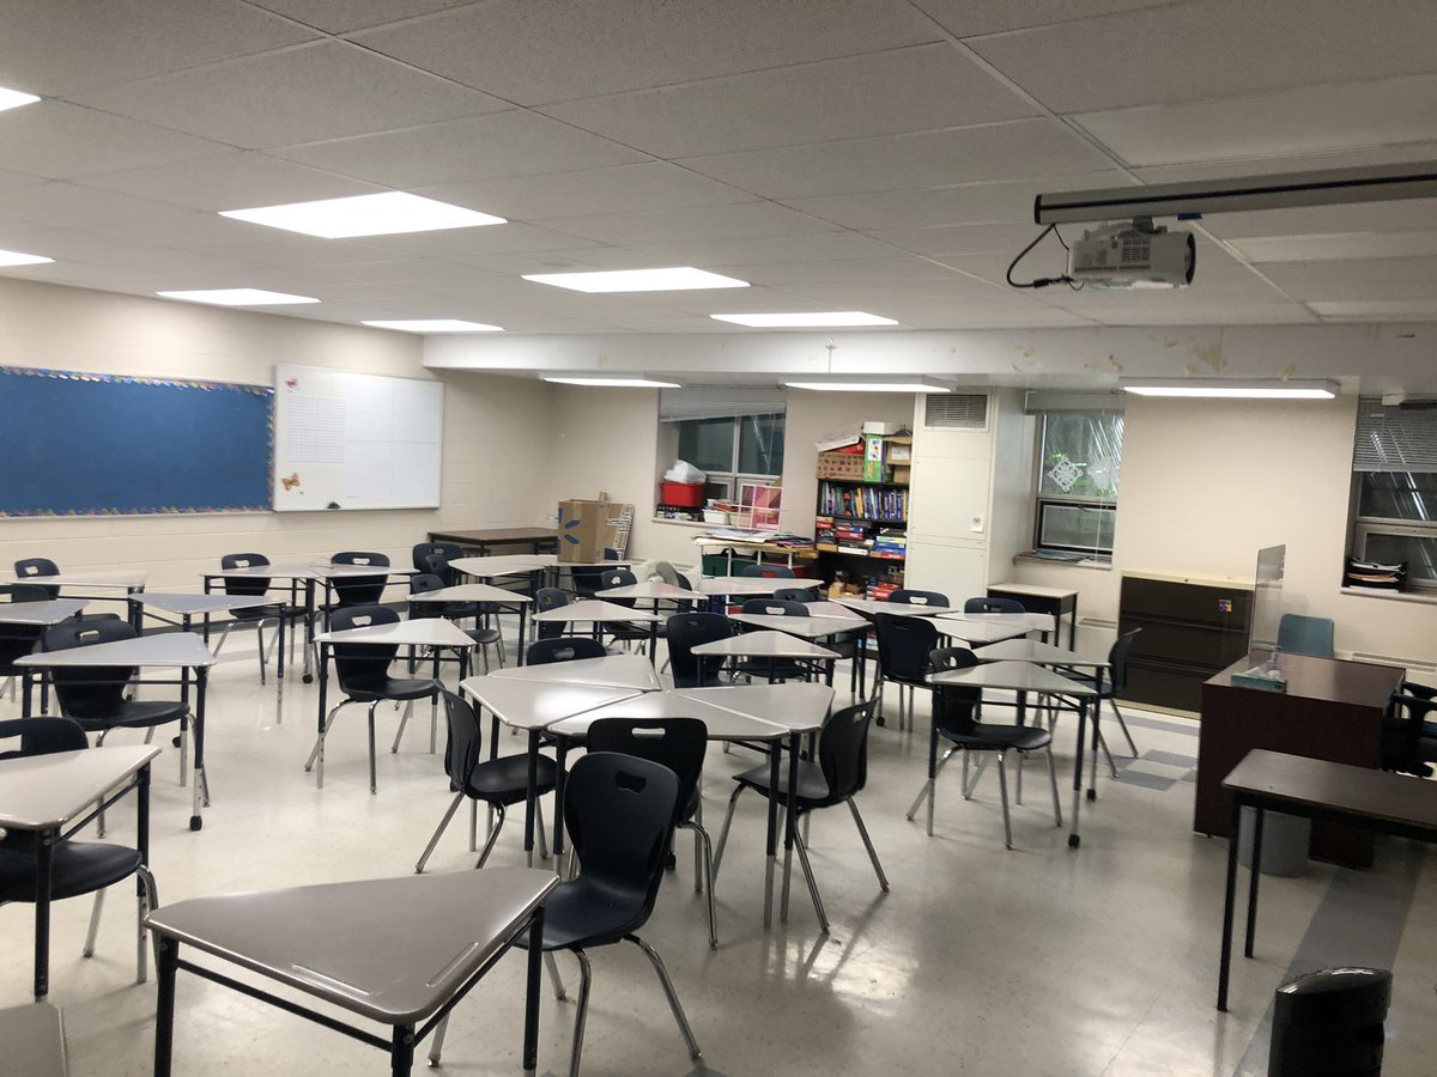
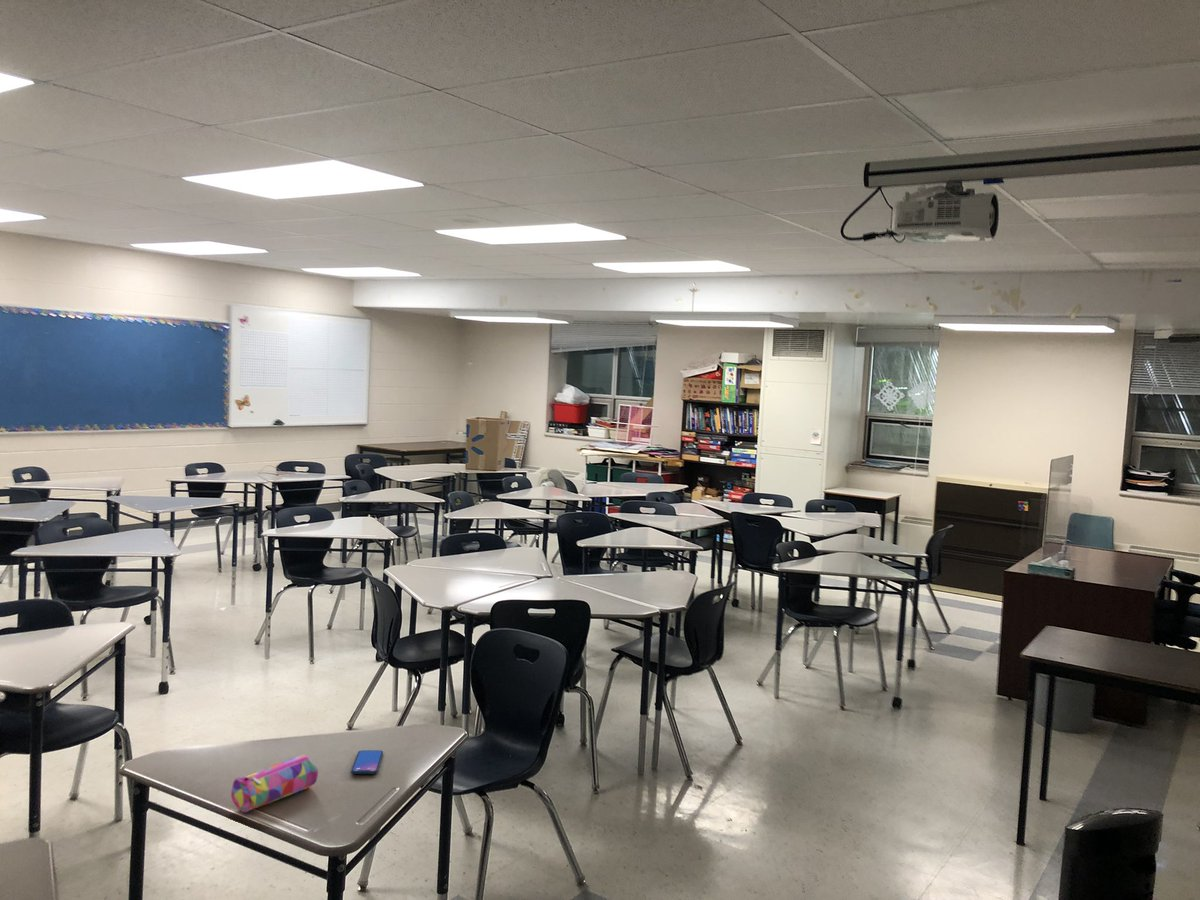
+ smartphone (367, 761)
+ pencil case (275, 782)
